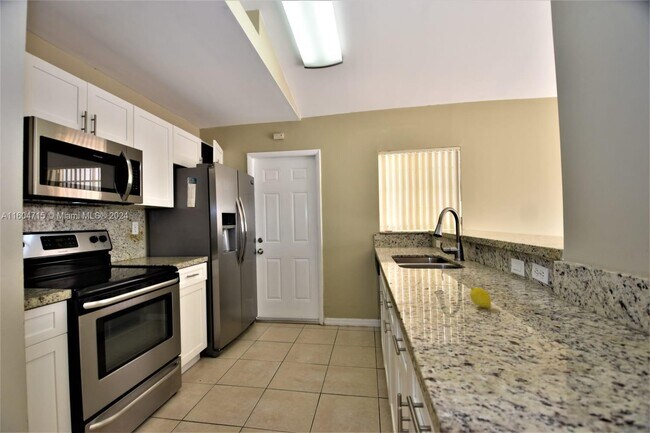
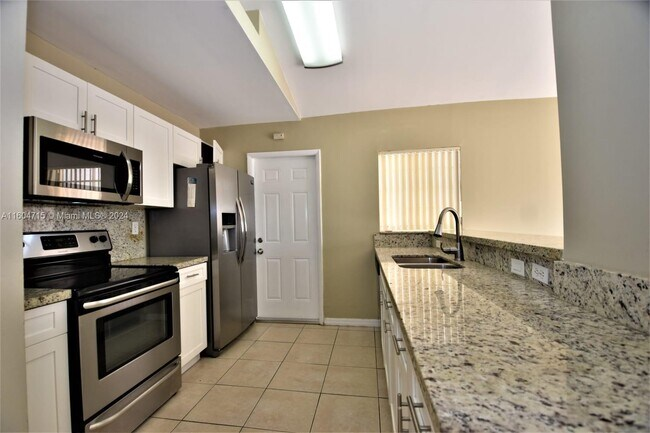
- fruit (480, 297)
